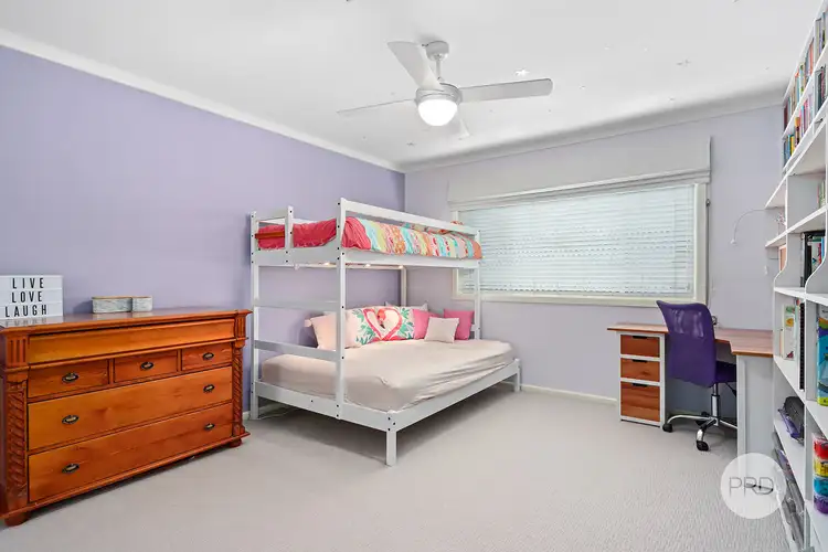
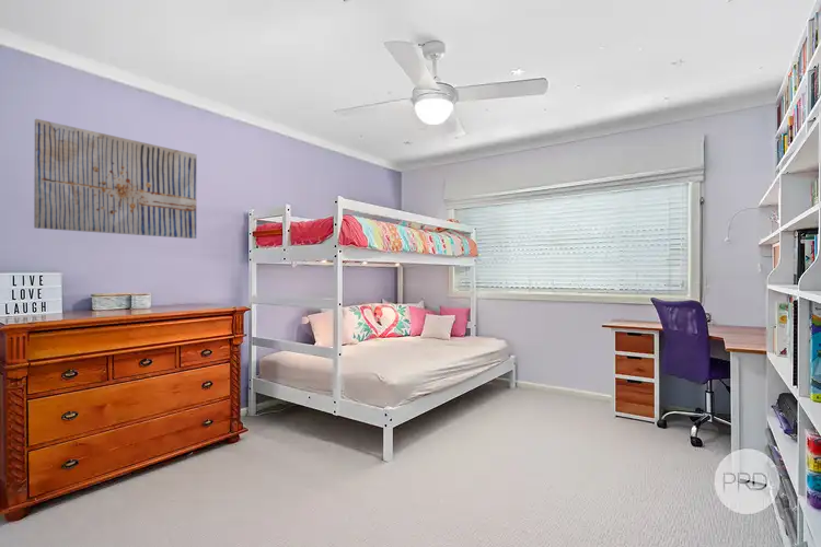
+ wall art (125, 186)
